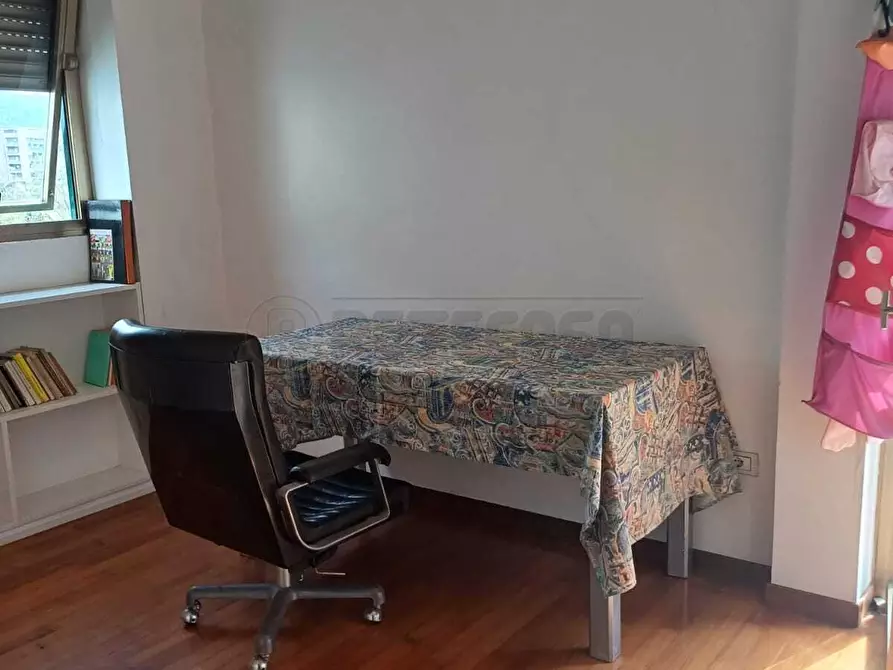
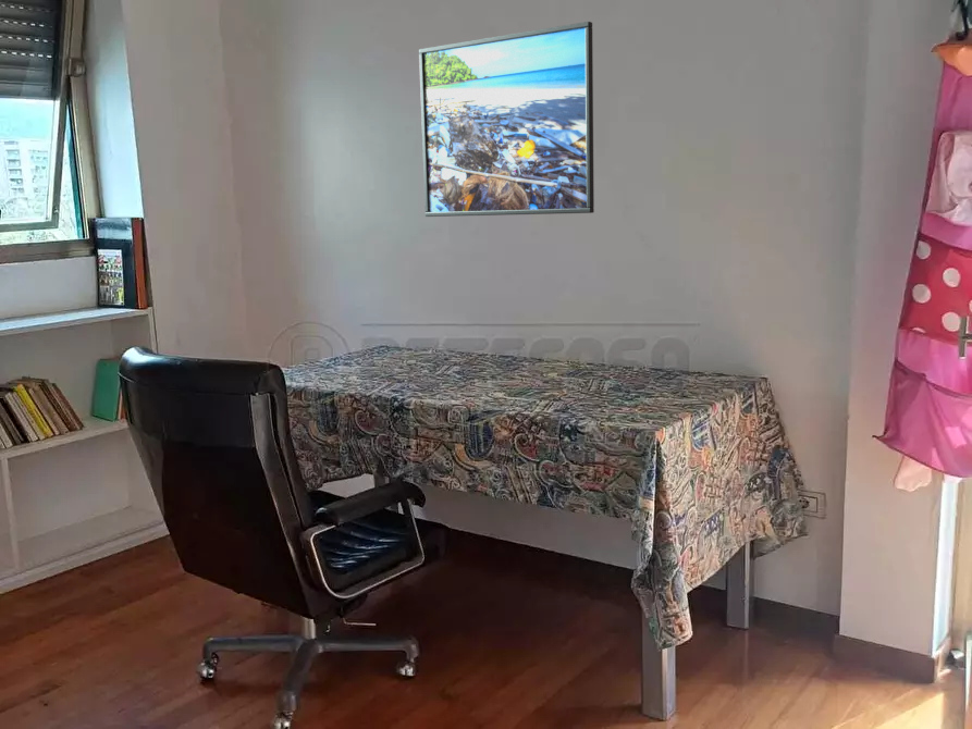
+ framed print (502, 126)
